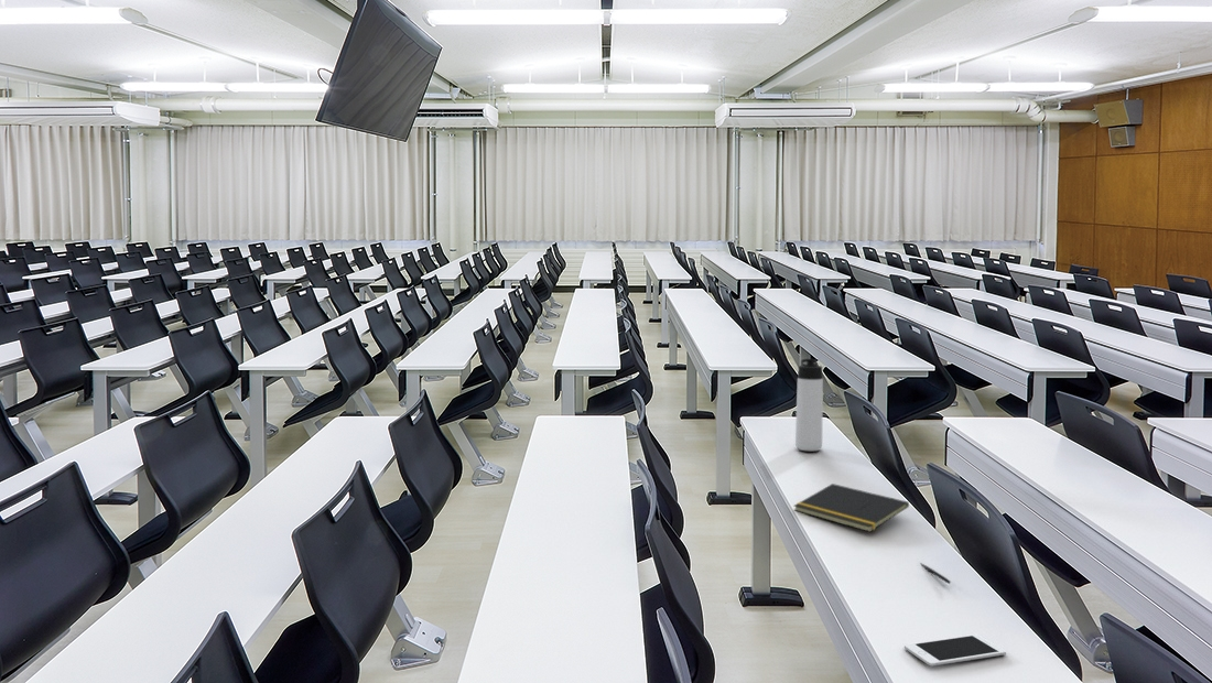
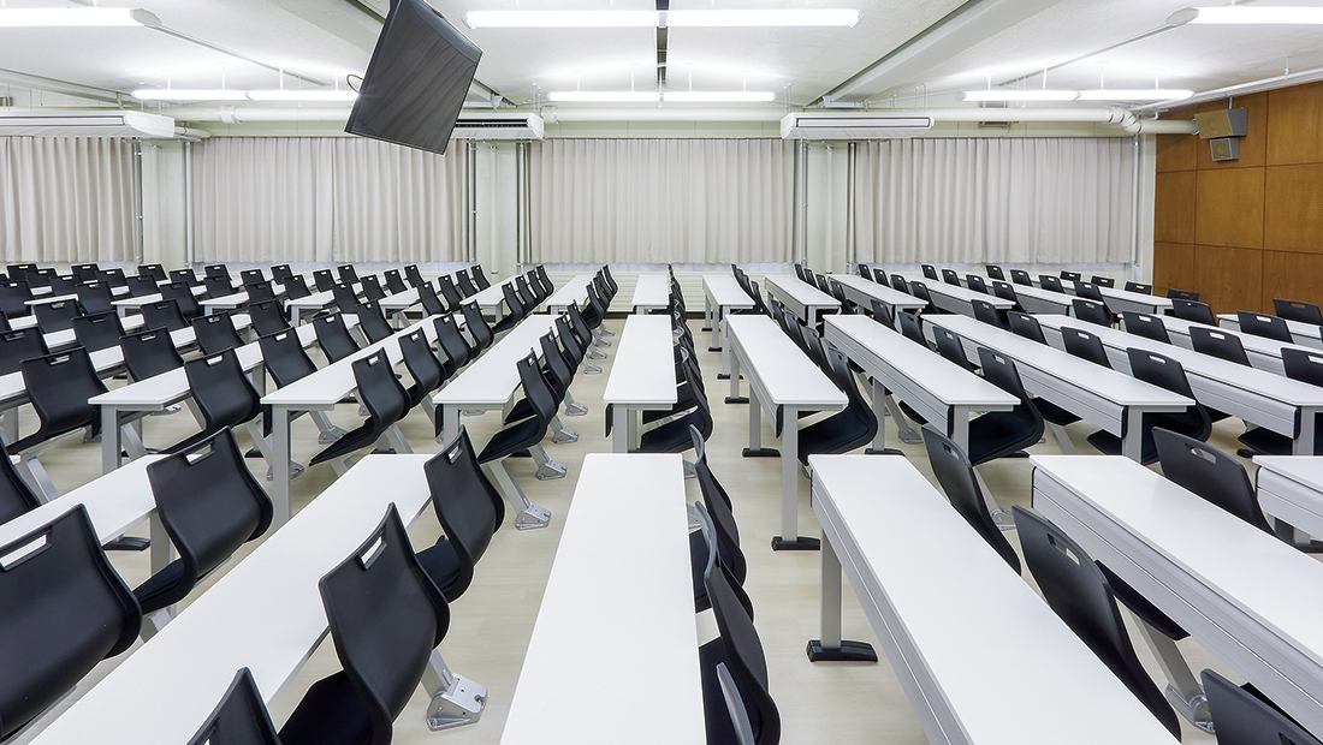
- cell phone (954, 649)
- thermos bottle (809, 404)
- notepad (850, 506)
- pen (933, 571)
